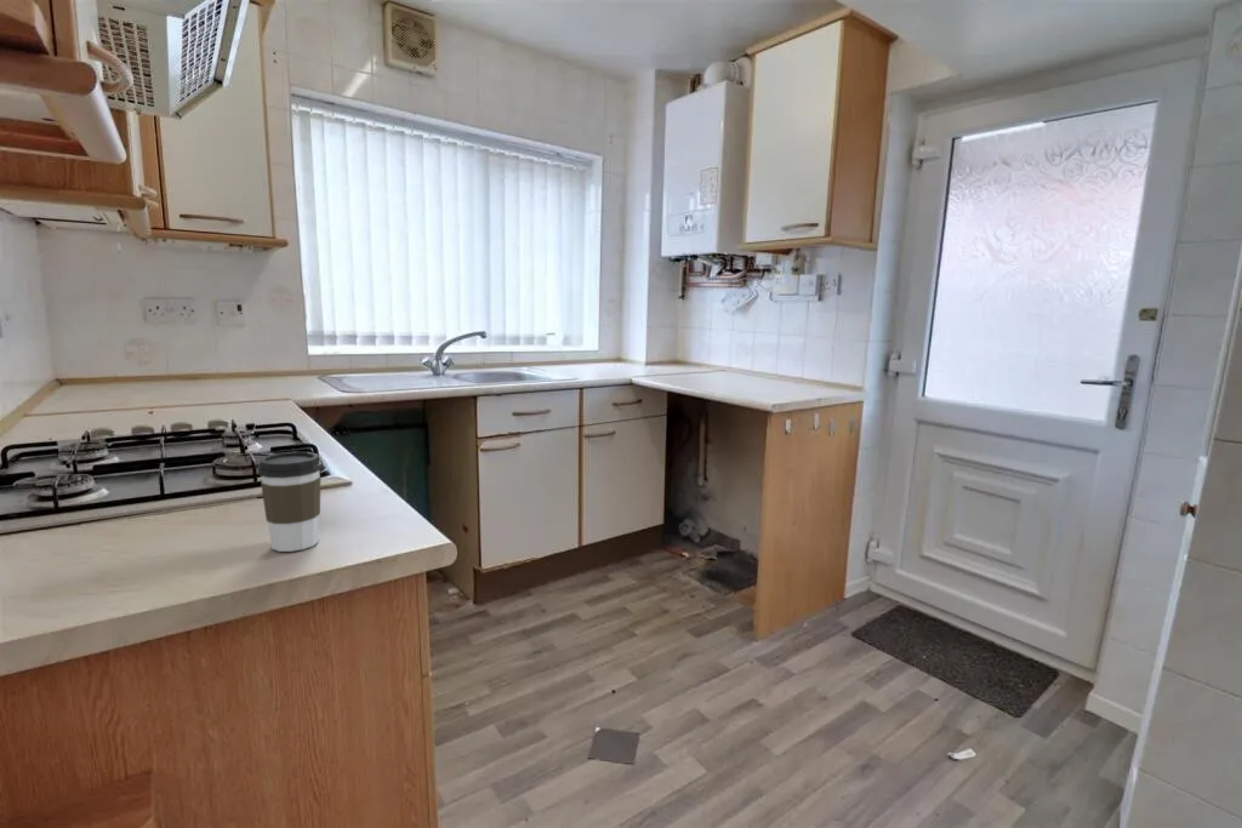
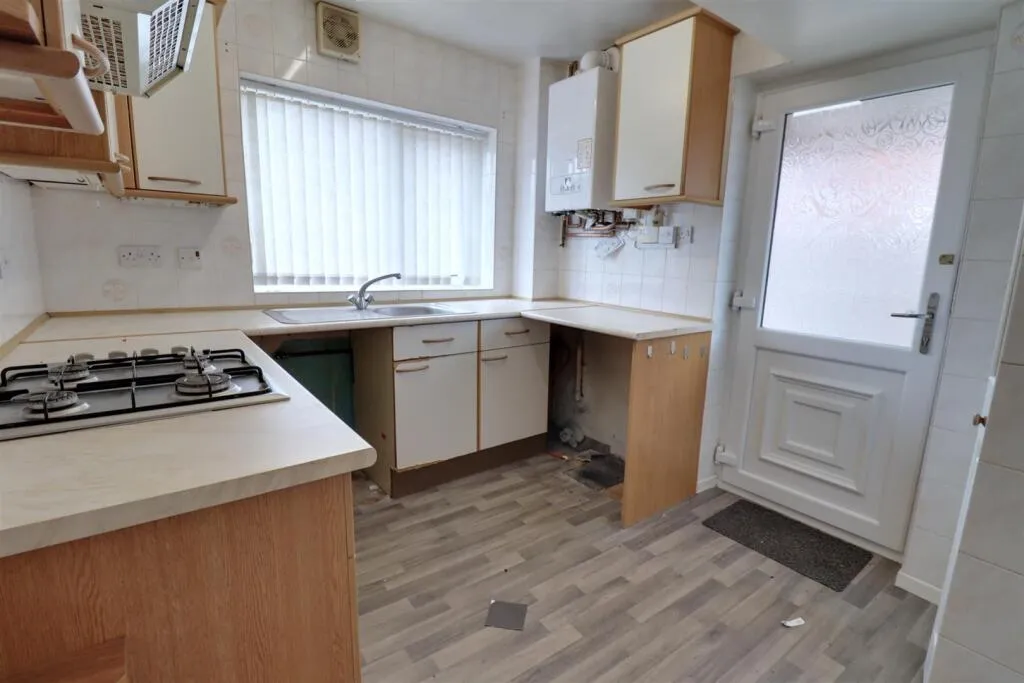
- coffee cup (292, 501)
